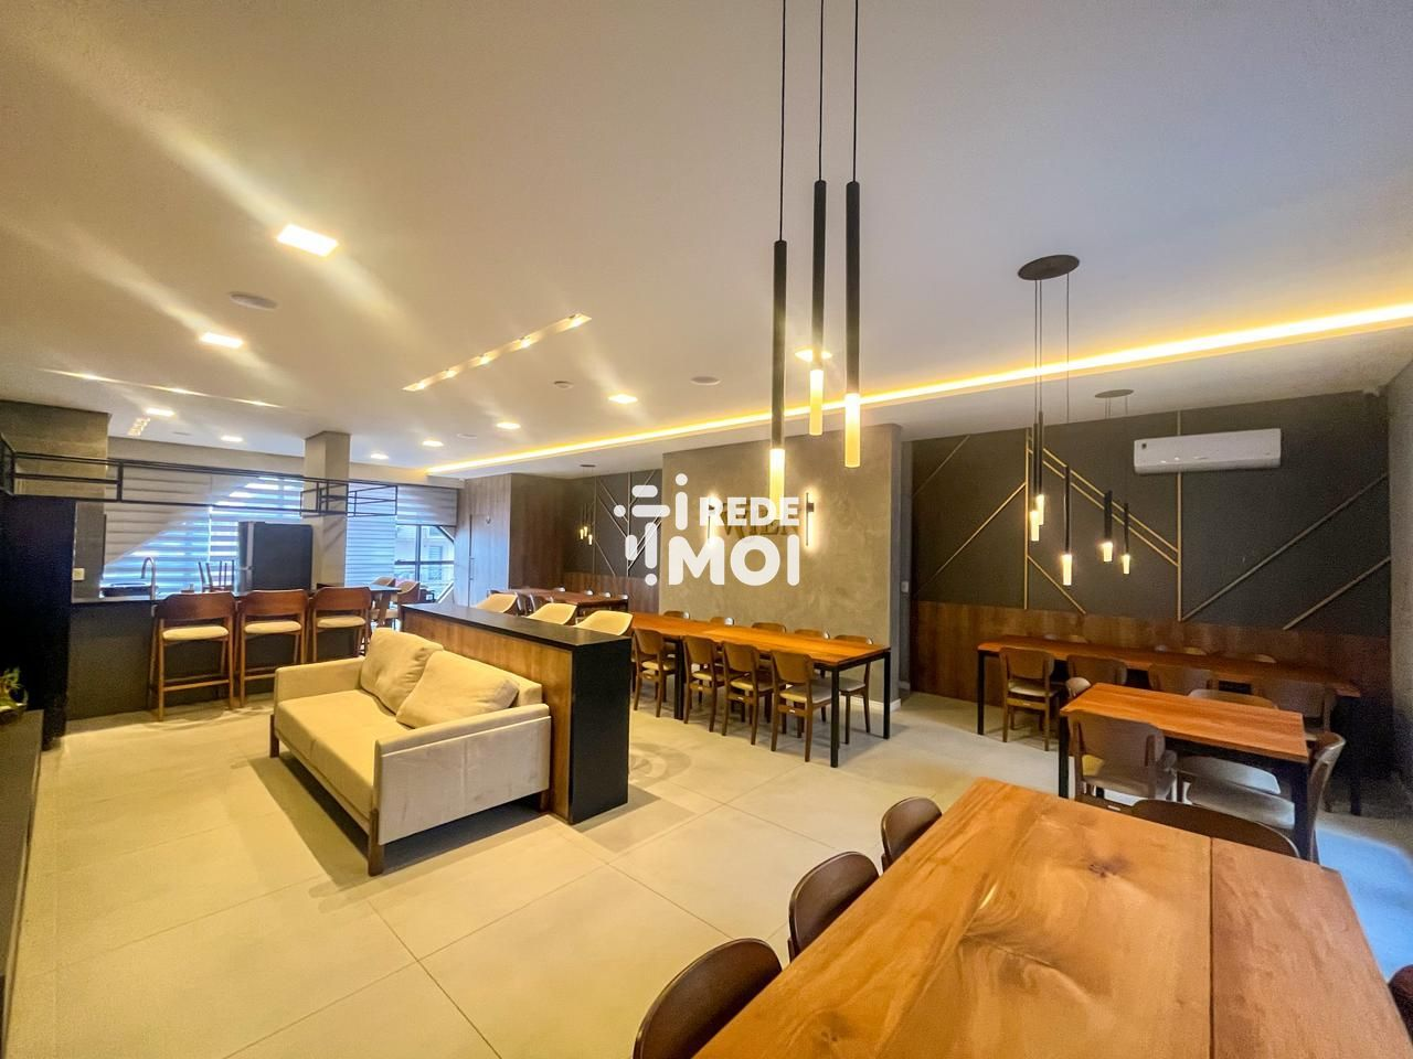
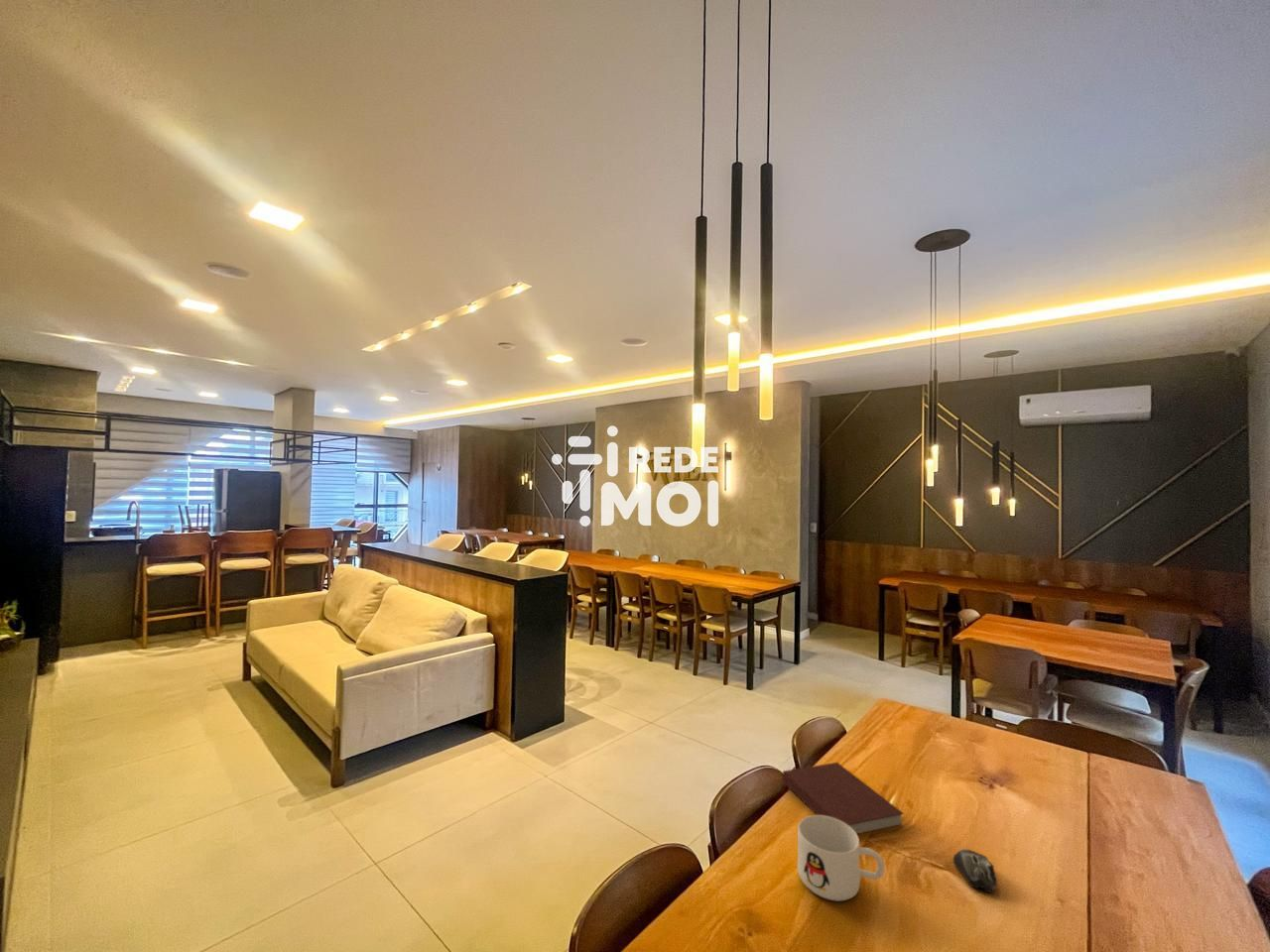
+ notebook (838, 796)
+ computer mouse (974, 865)
+ mug (839, 859)
